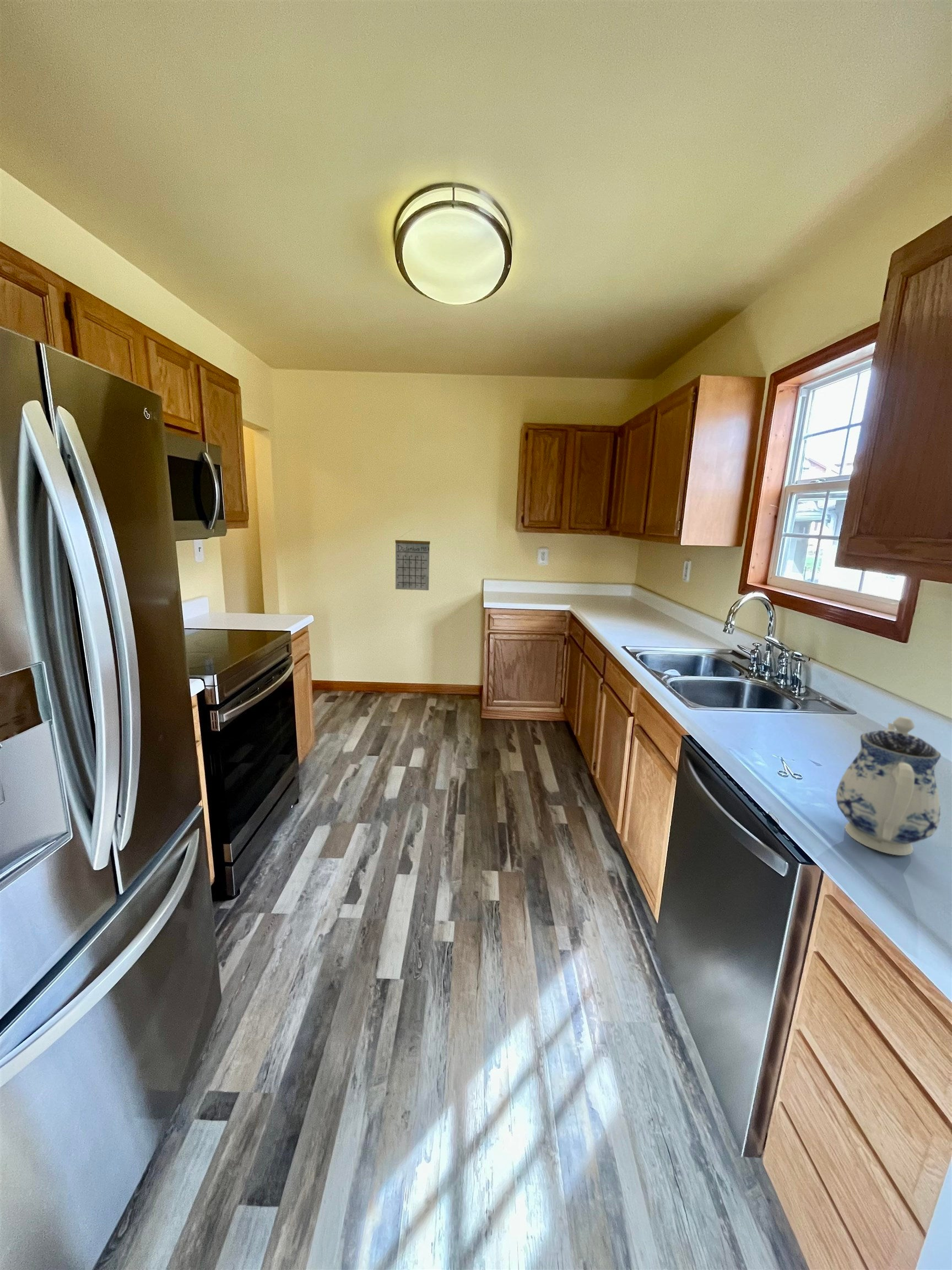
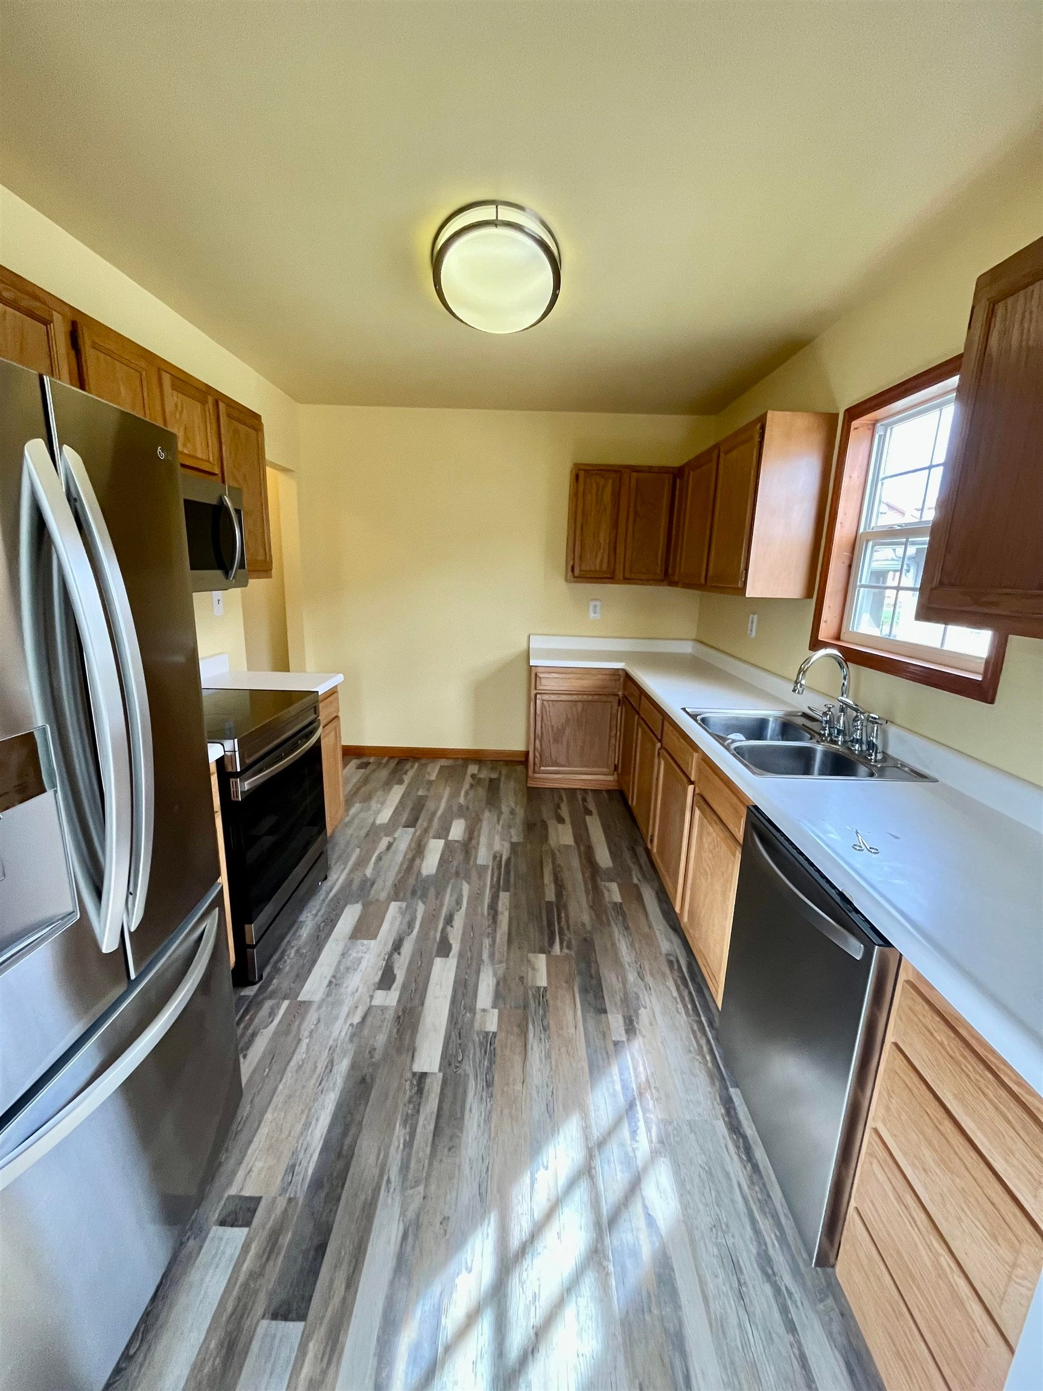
- teapot (891, 779)
- calendar (412, 559)
